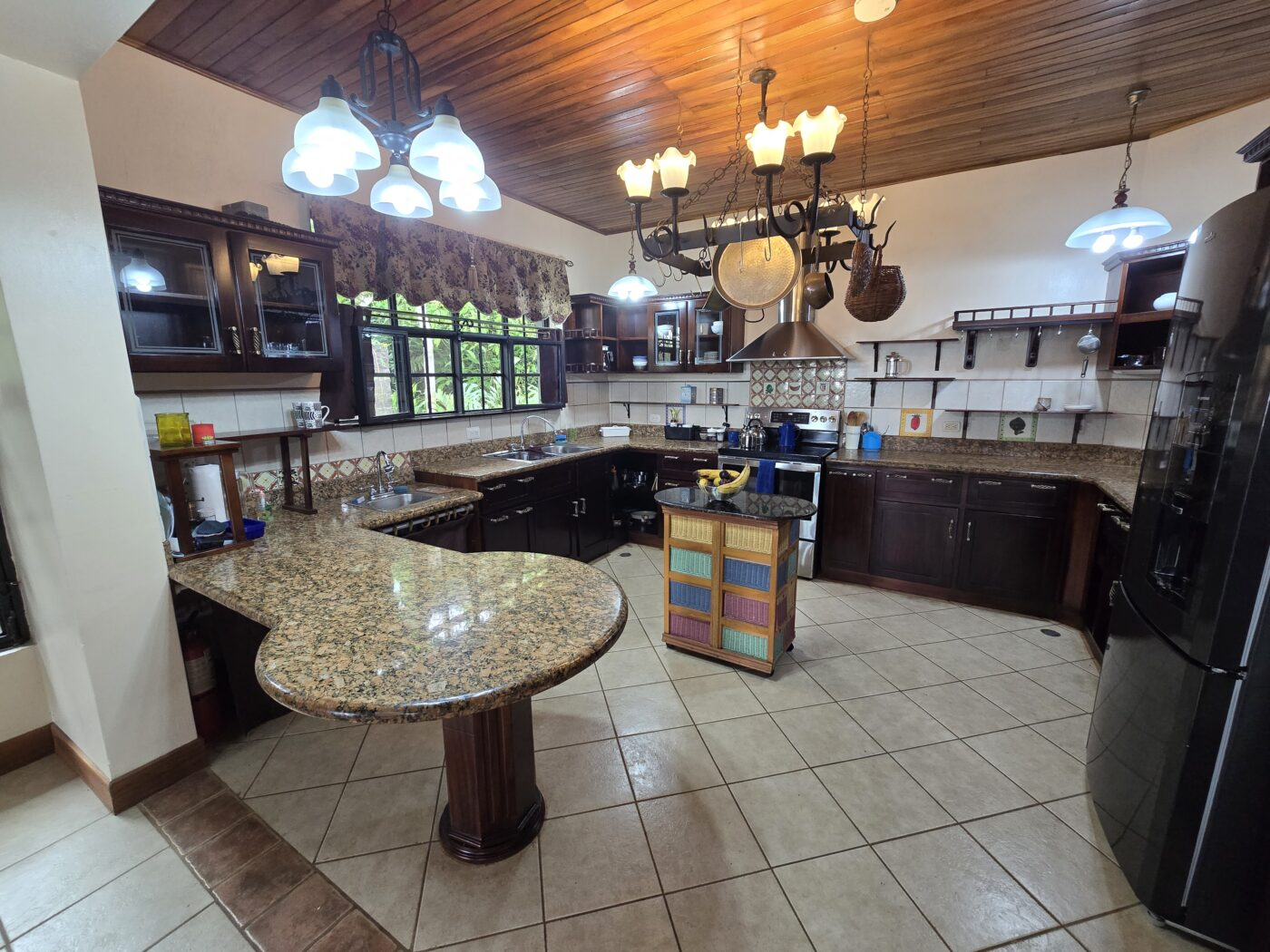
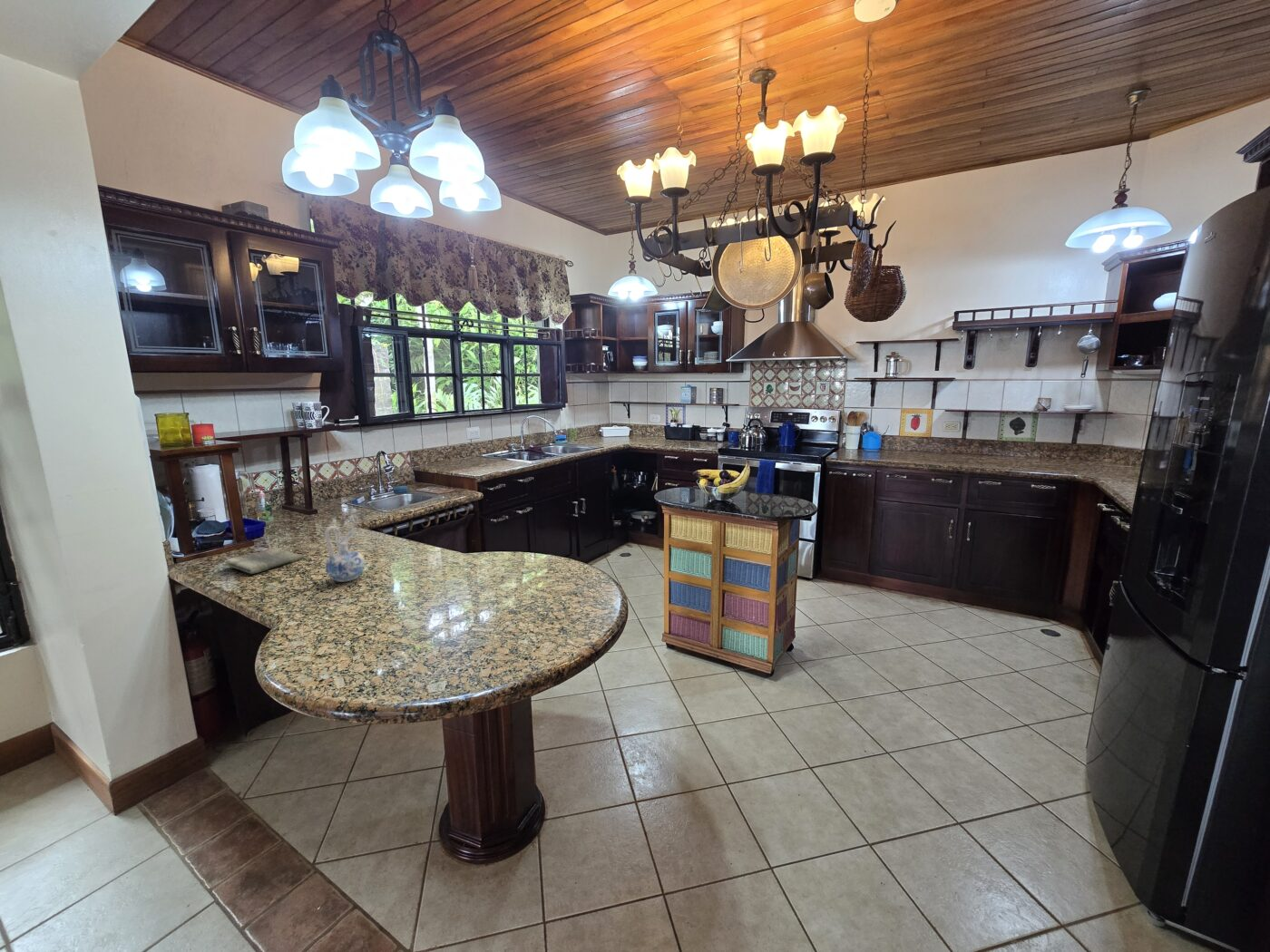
+ ceramic pitcher (344, 550)
+ dish towel (264, 559)
